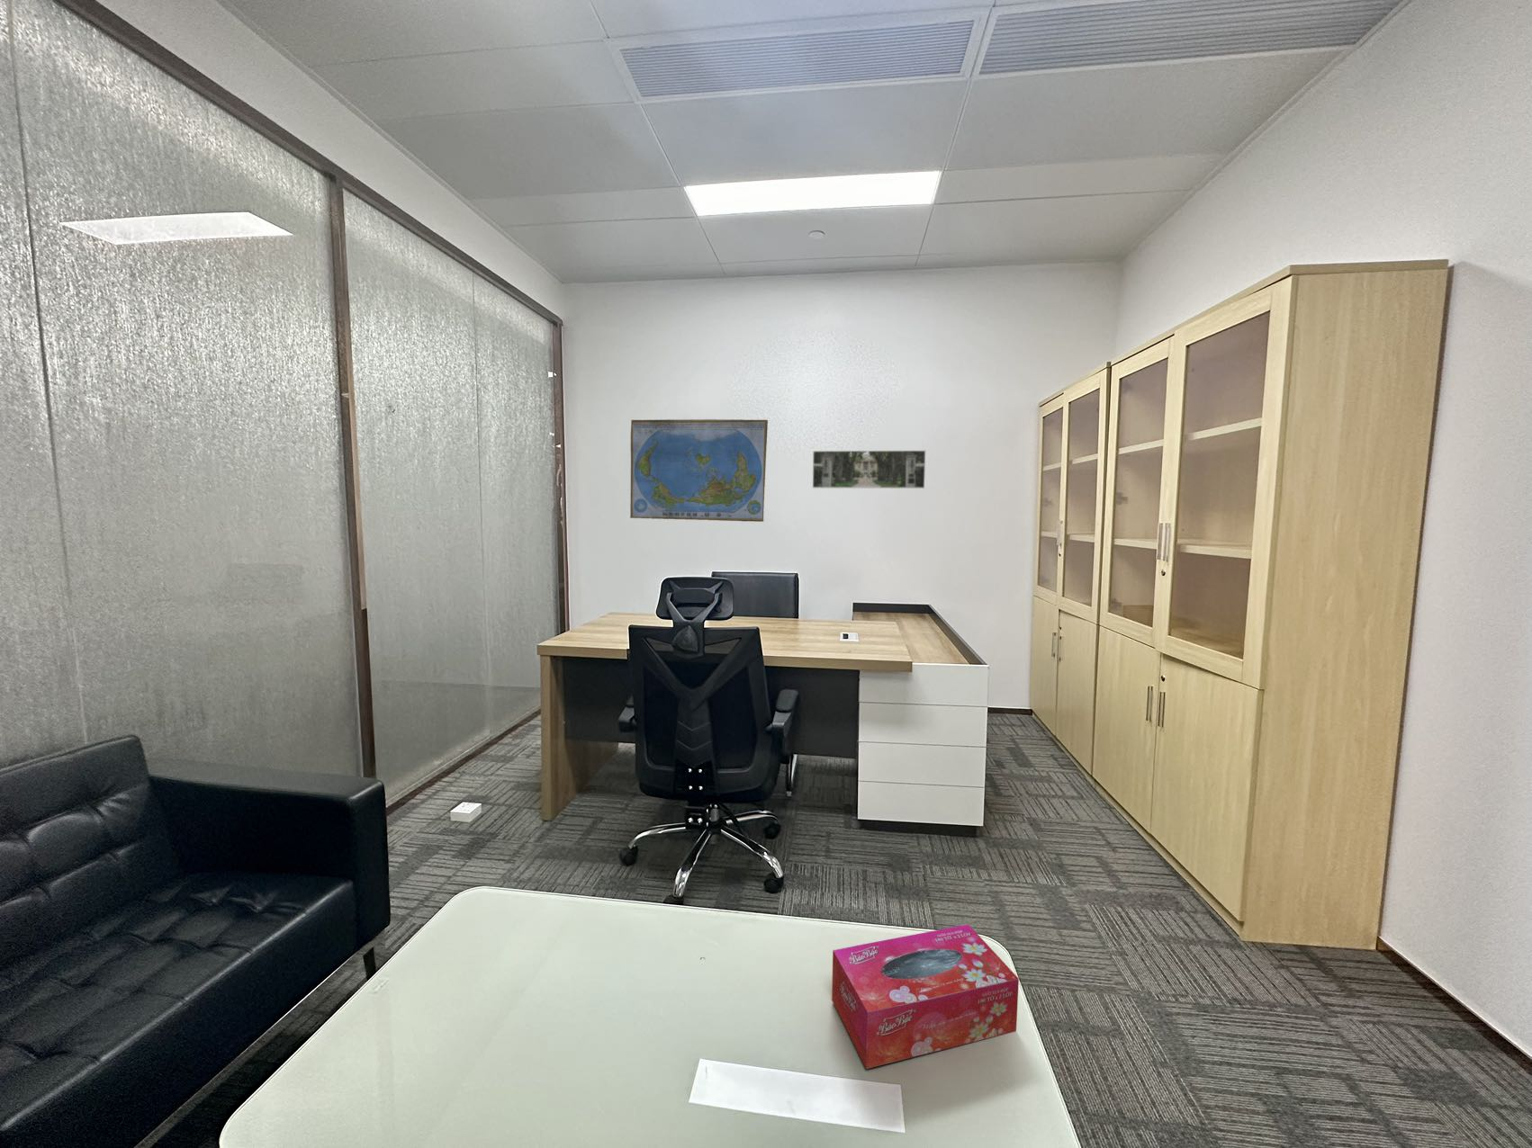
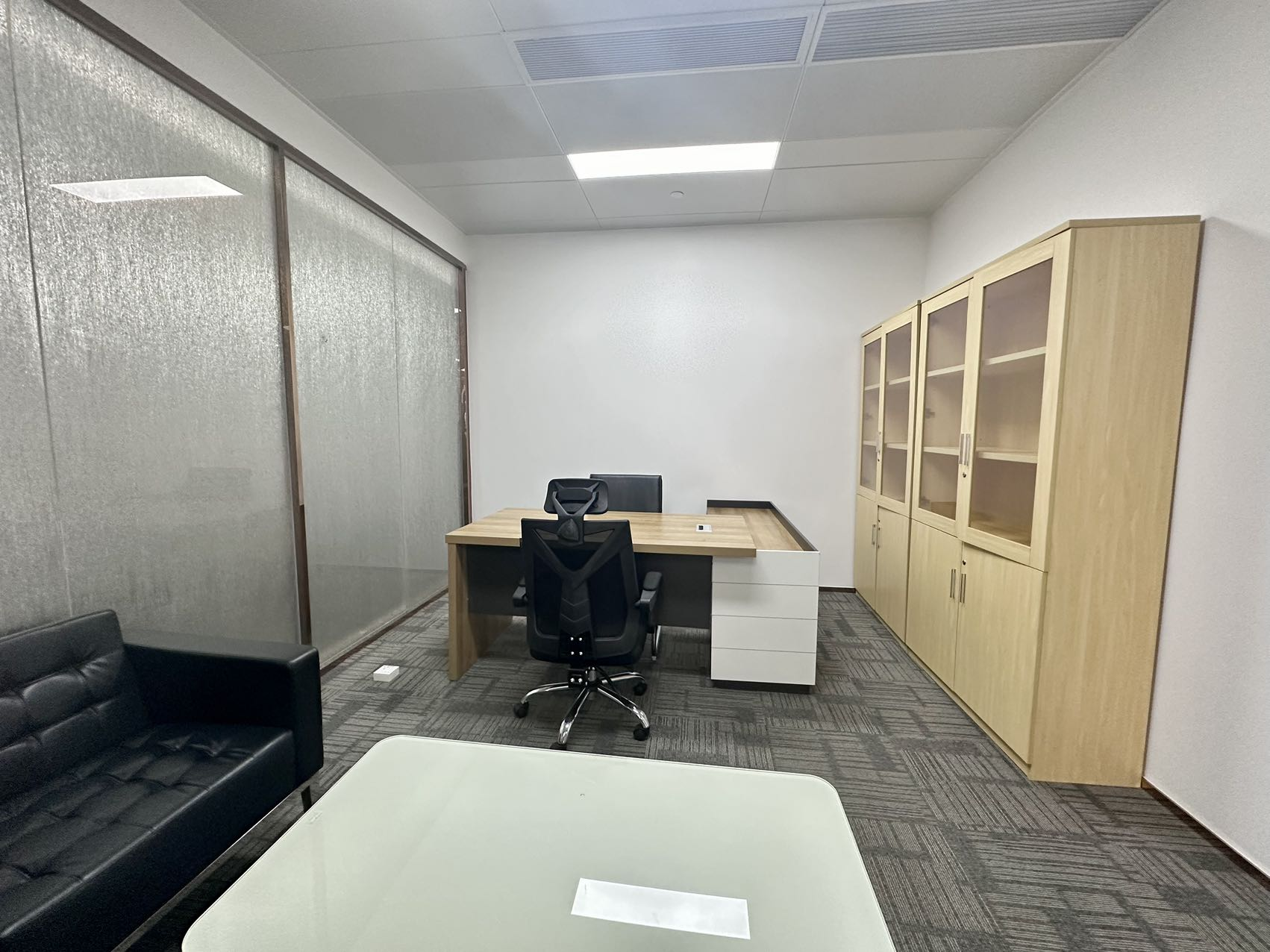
- tissue box (922, 989)
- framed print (867, 469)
- world map (697, 469)
